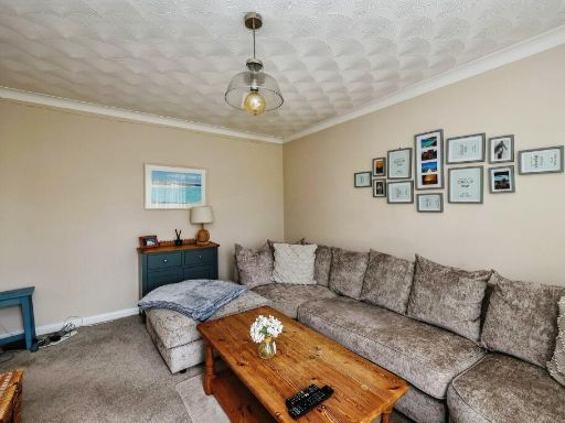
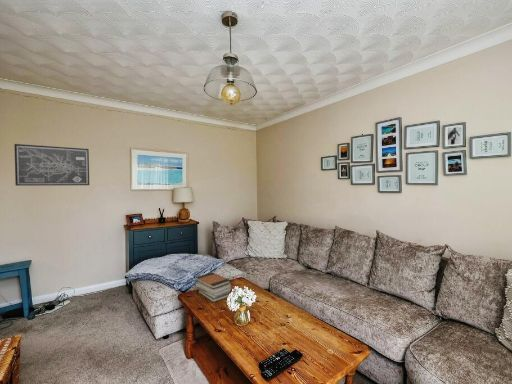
+ book stack (213, 286)
+ wall art (54, 166)
